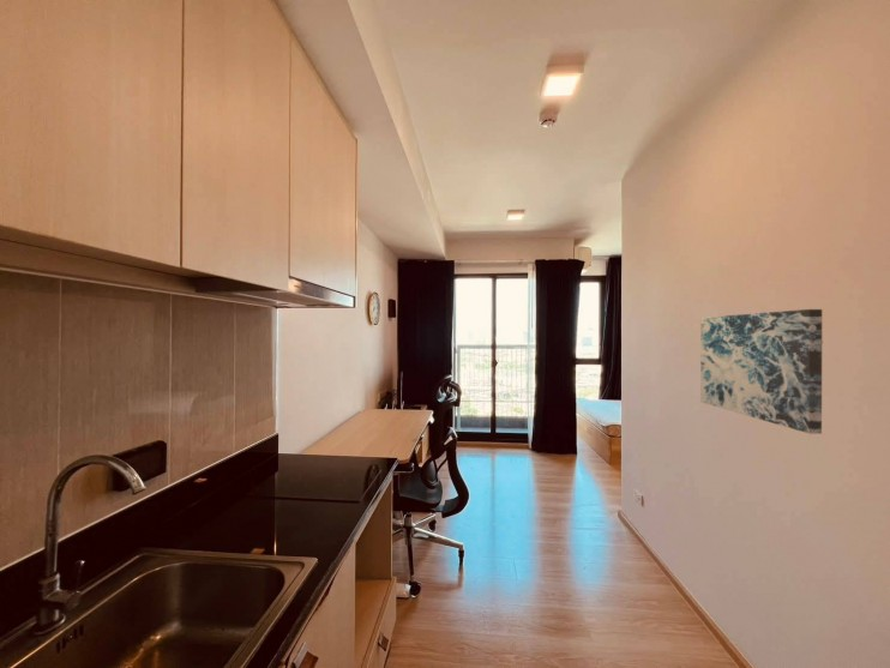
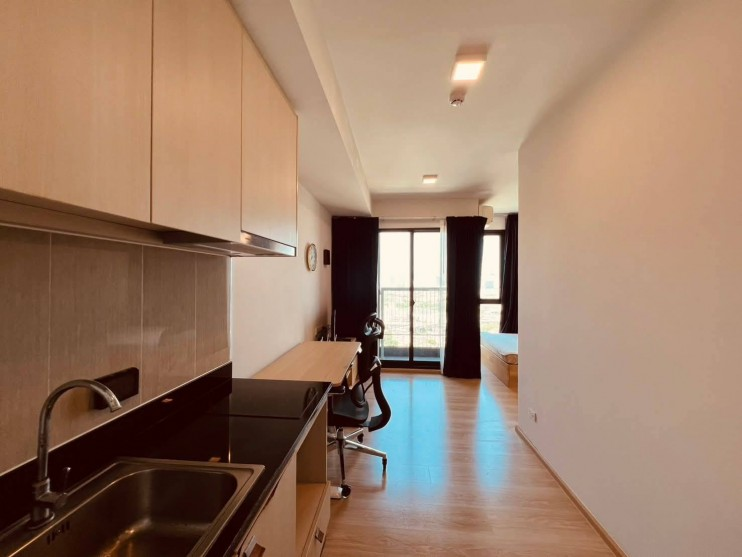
- wall art (750, 365)
